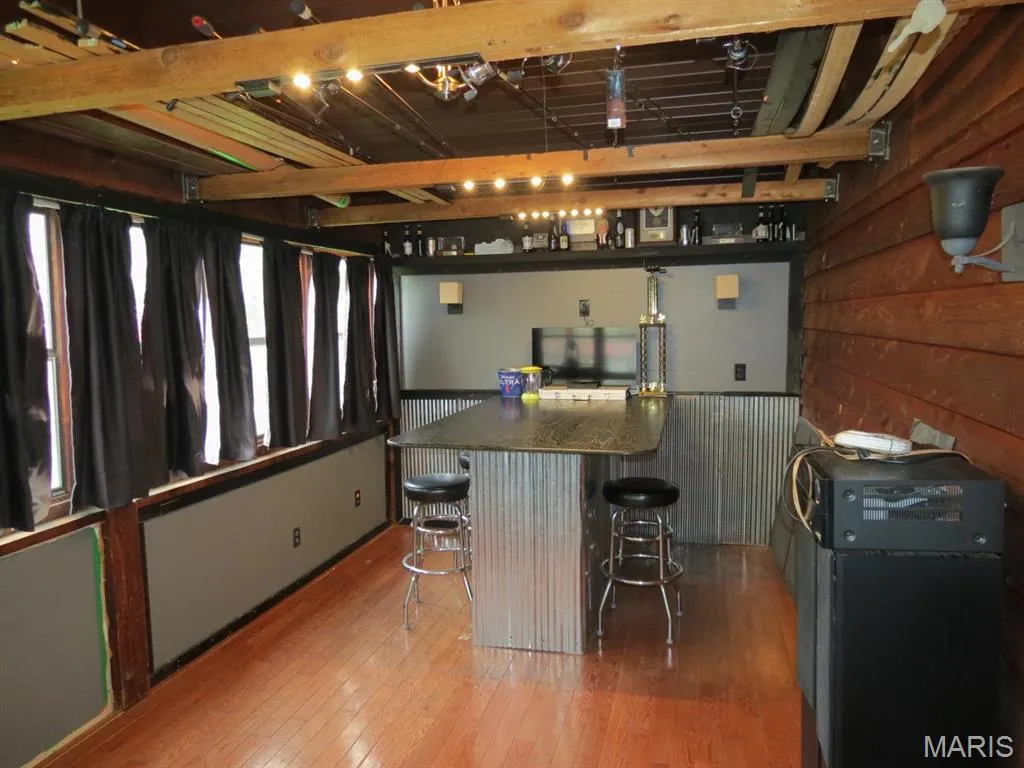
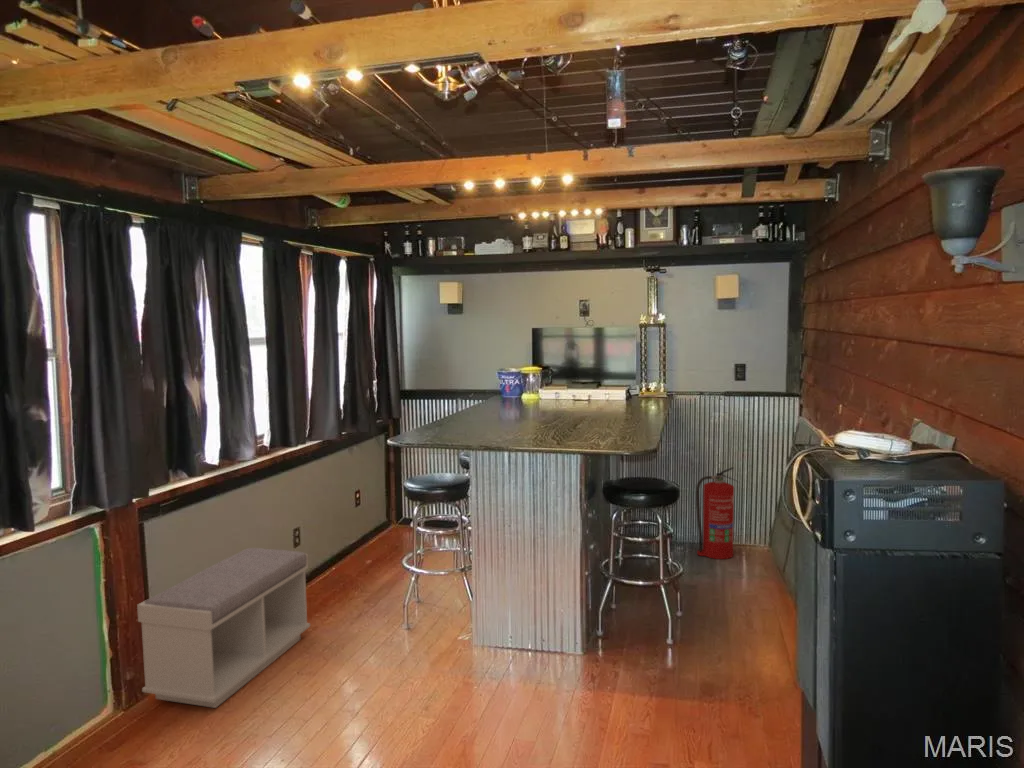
+ bench (233, 619)
+ fire extinguisher (717, 511)
